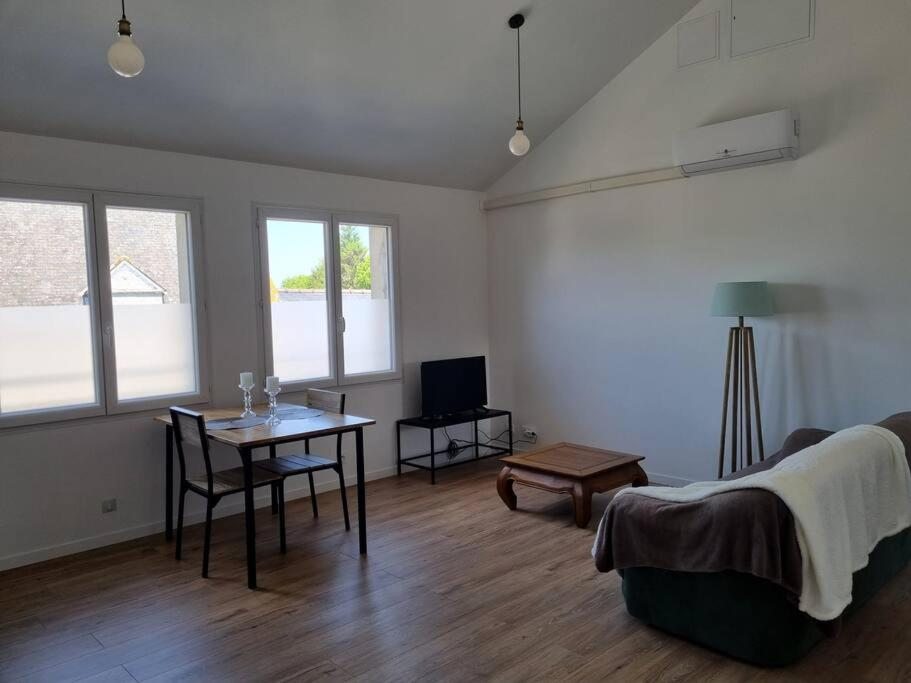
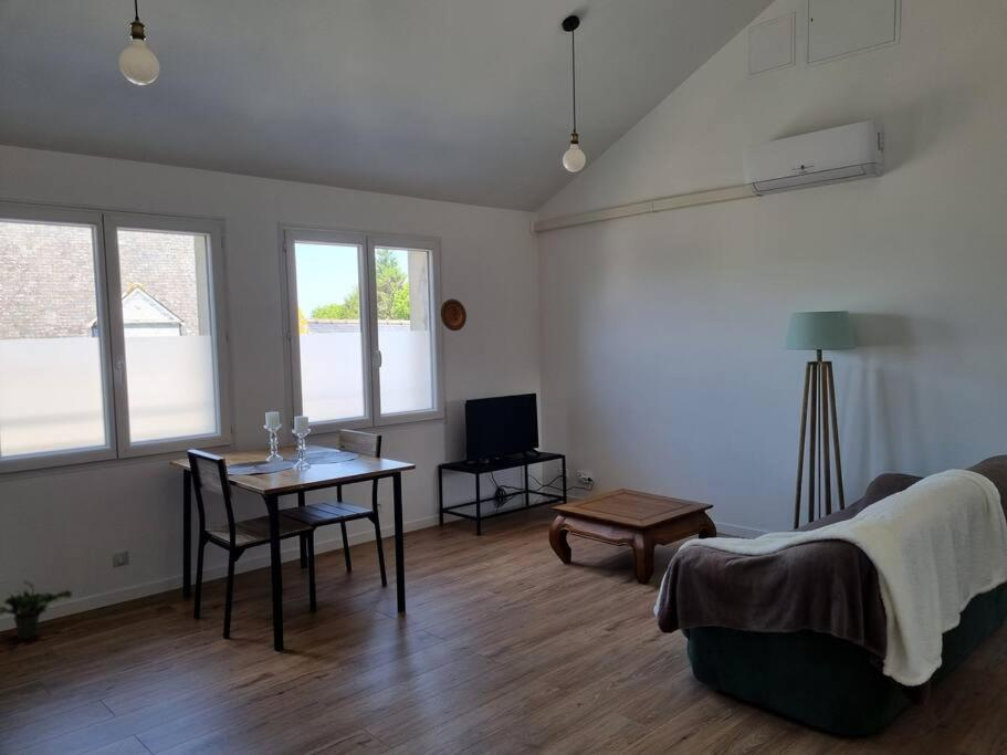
+ potted plant (35, 606)
+ decorative plate (453, 314)
